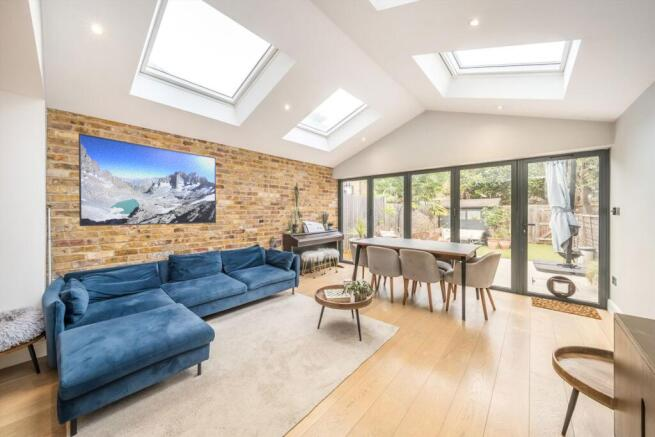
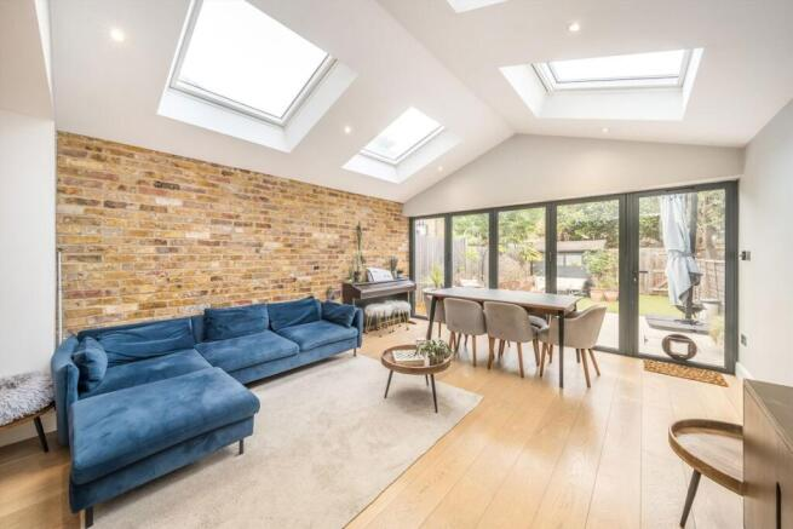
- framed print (159, 186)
